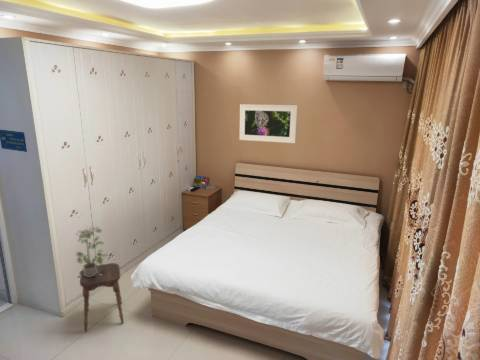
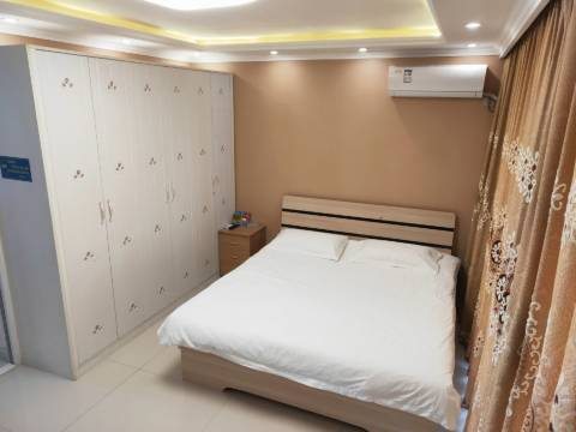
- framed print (267, 123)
- stool (100, 286)
- potted plant (93, 248)
